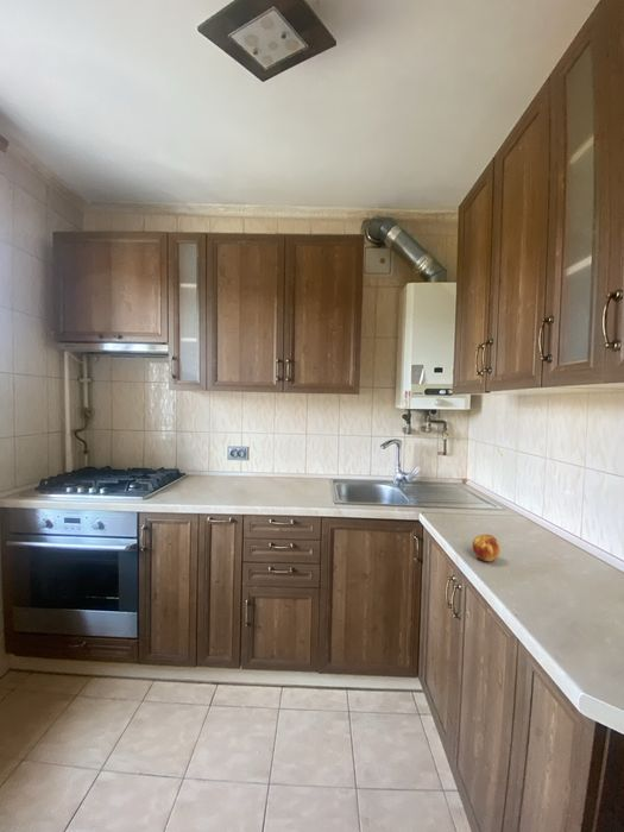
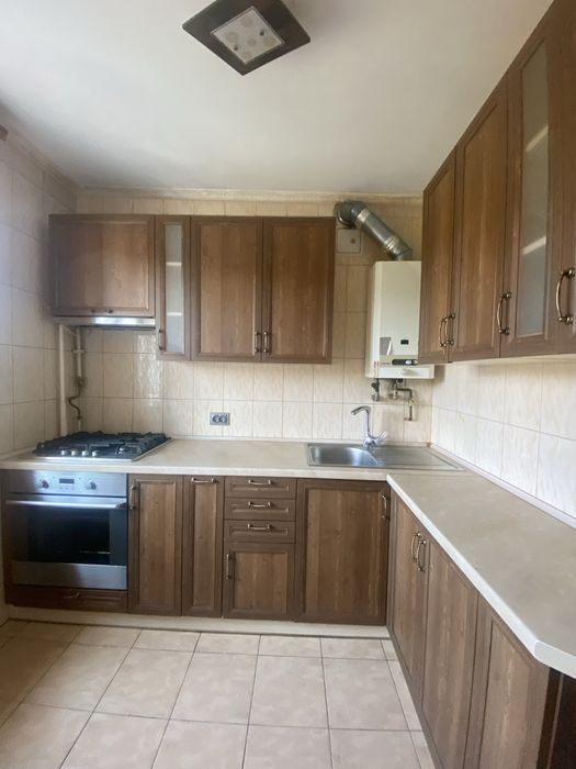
- fruit (485, 547)
